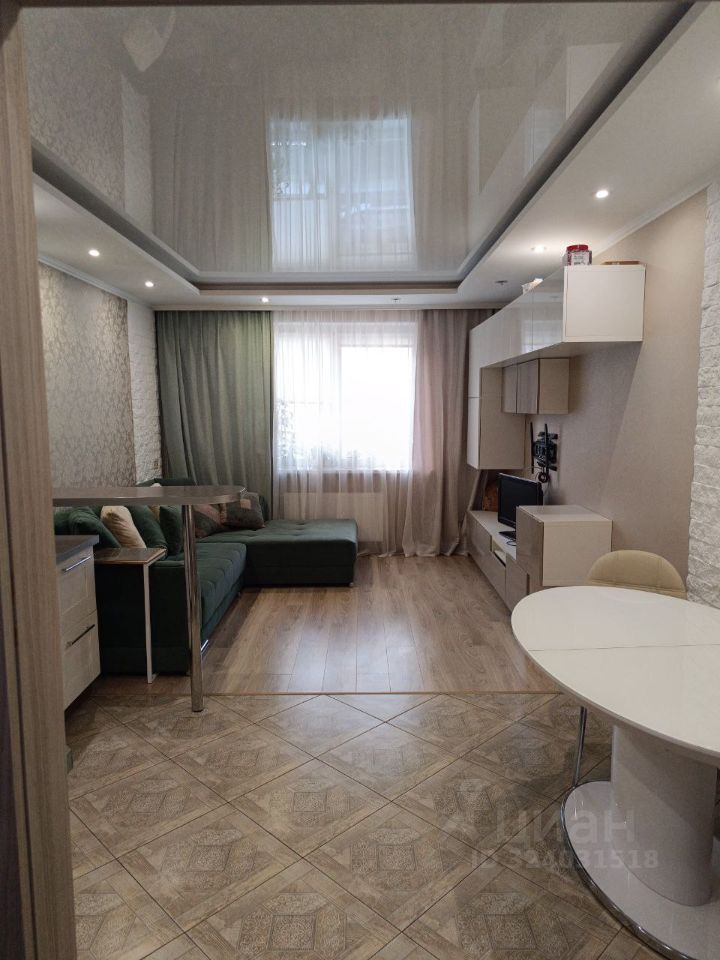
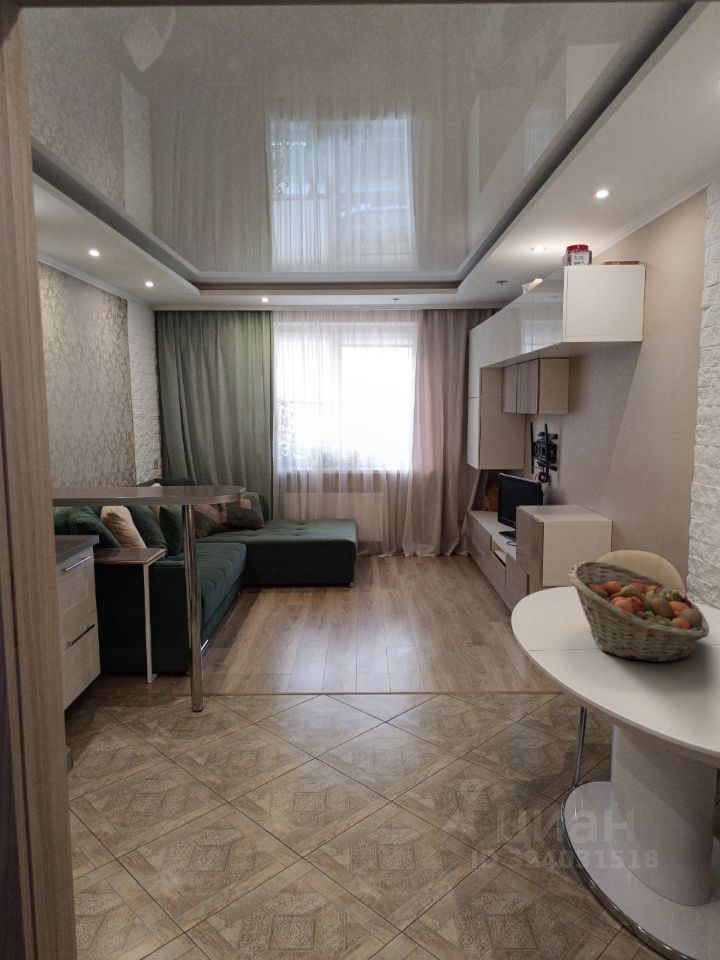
+ fruit basket (635, 607)
